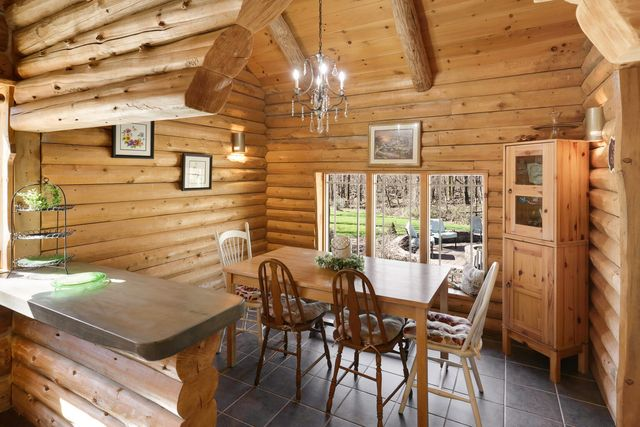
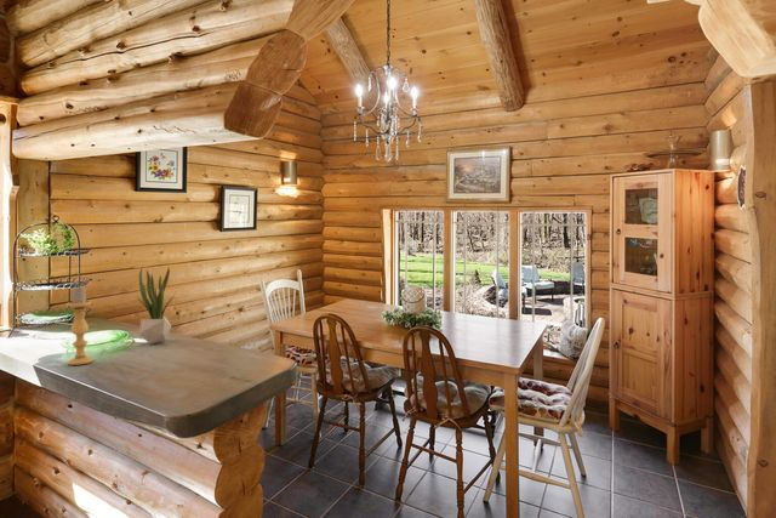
+ candle holder (79, 324)
+ potted plant (153, 304)
